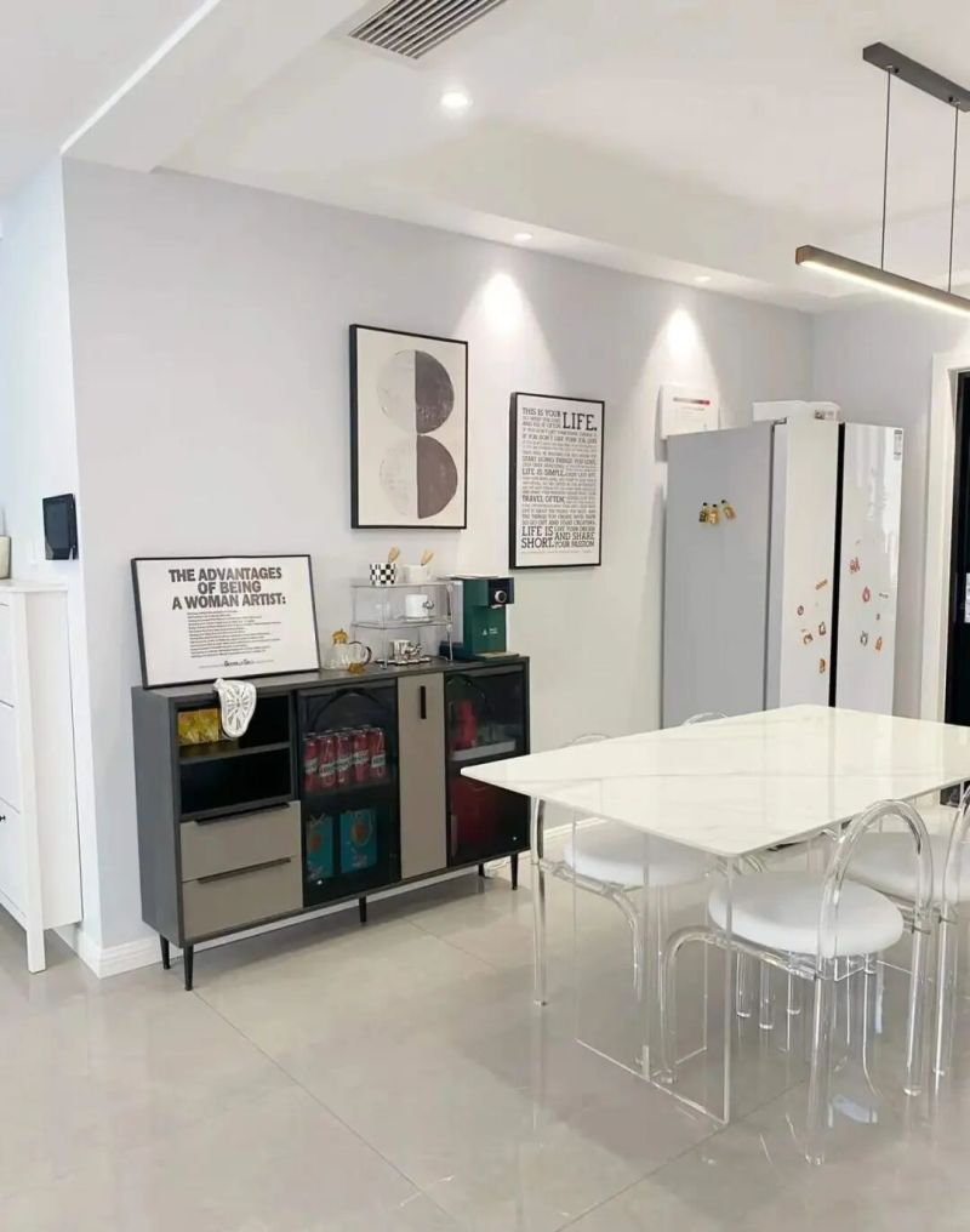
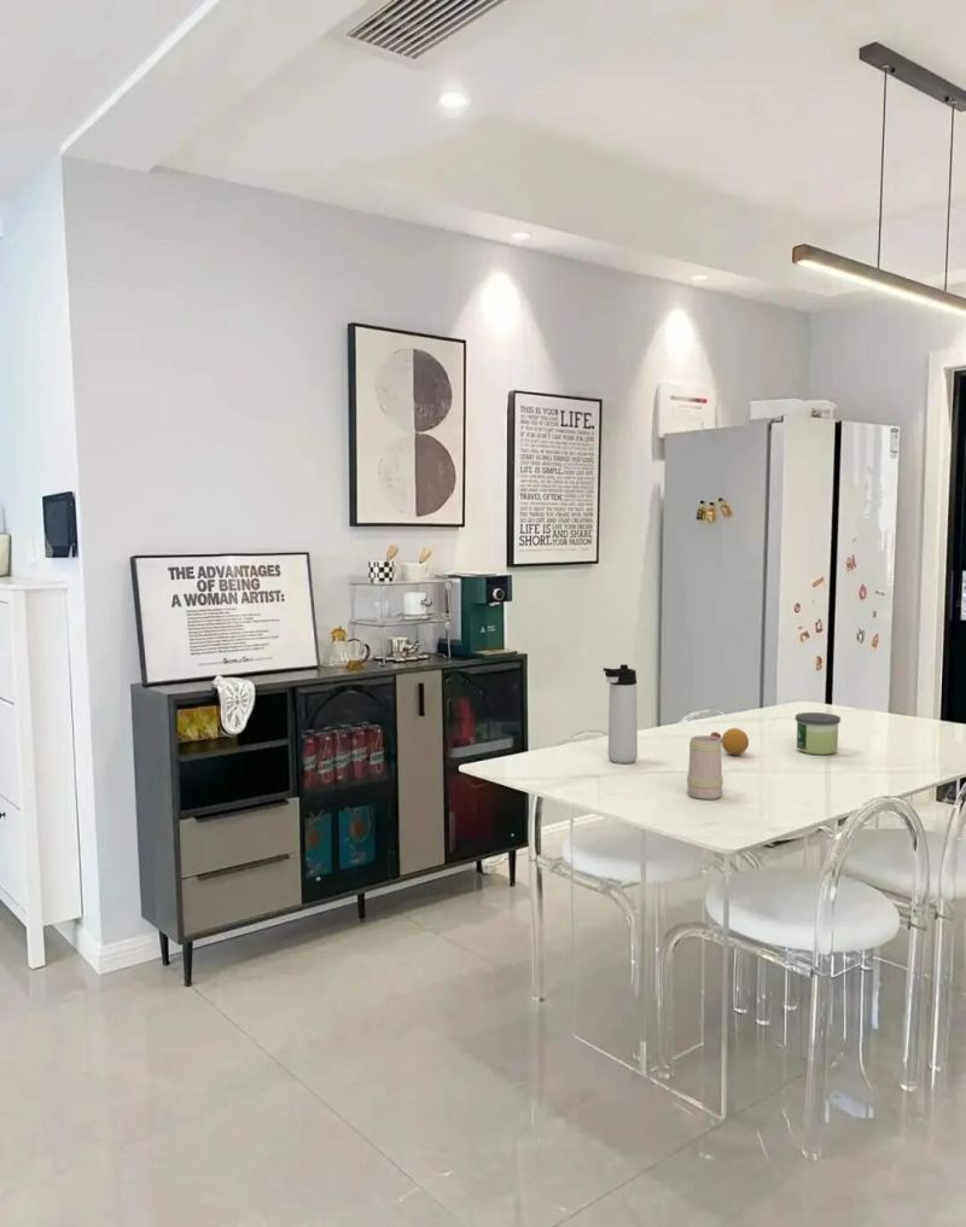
+ fruit (734, 740)
+ candle (816, 733)
+ mug (708, 764)
+ thermos bottle (618, 714)
